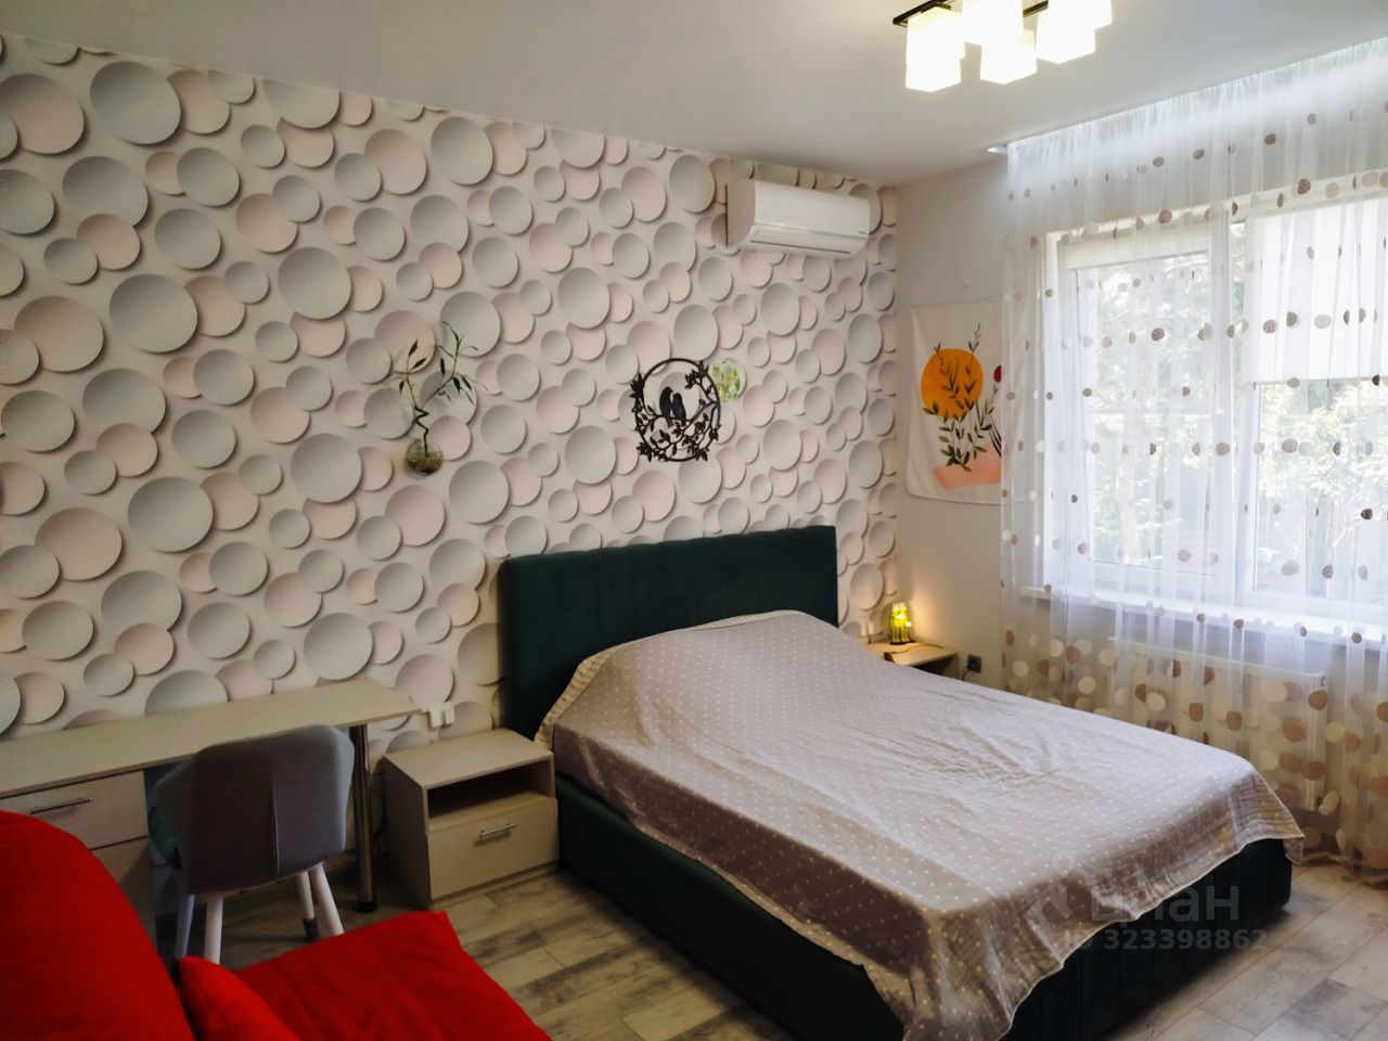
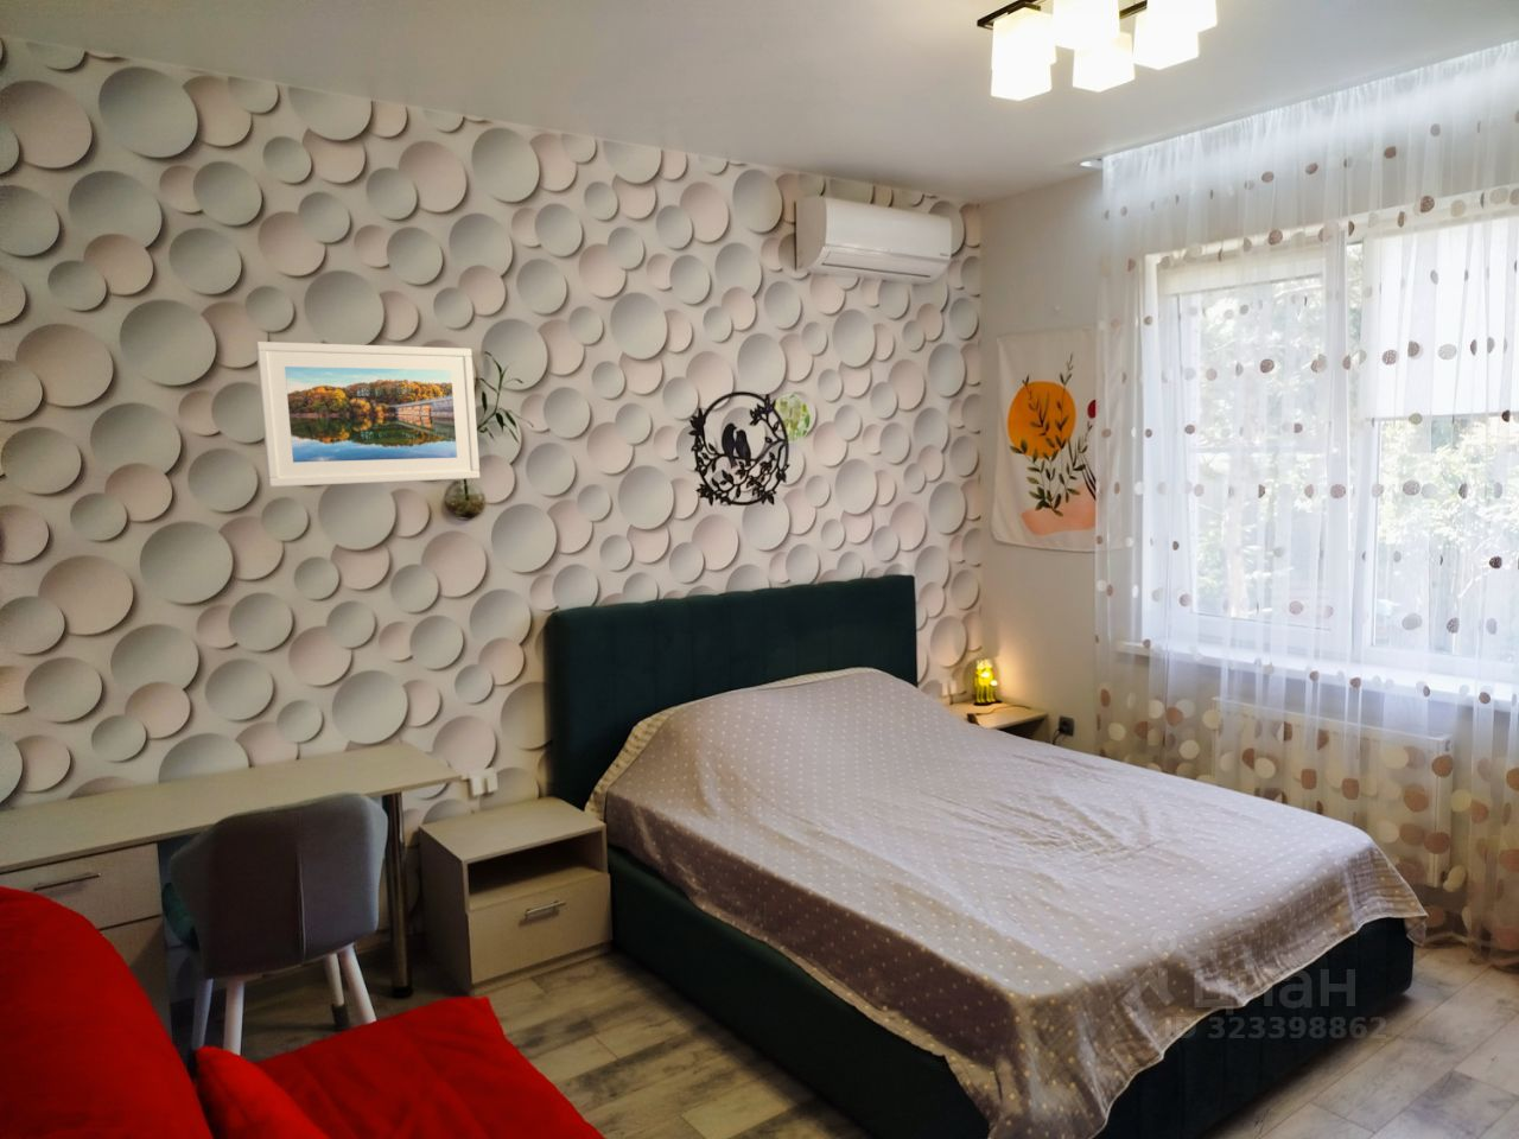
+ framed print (374, 414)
